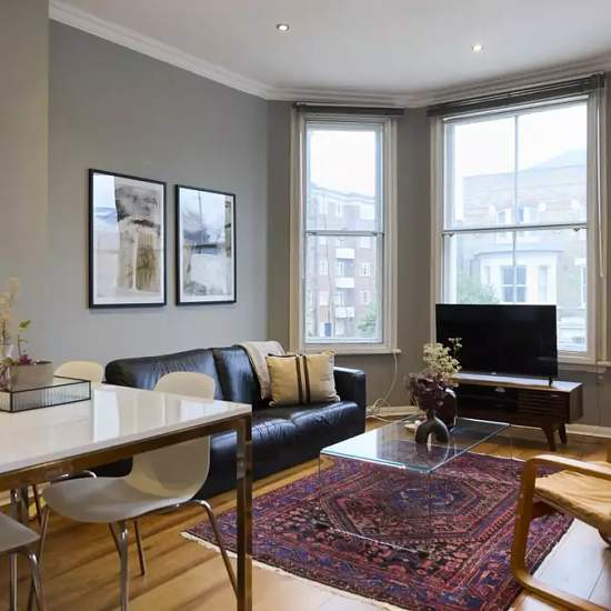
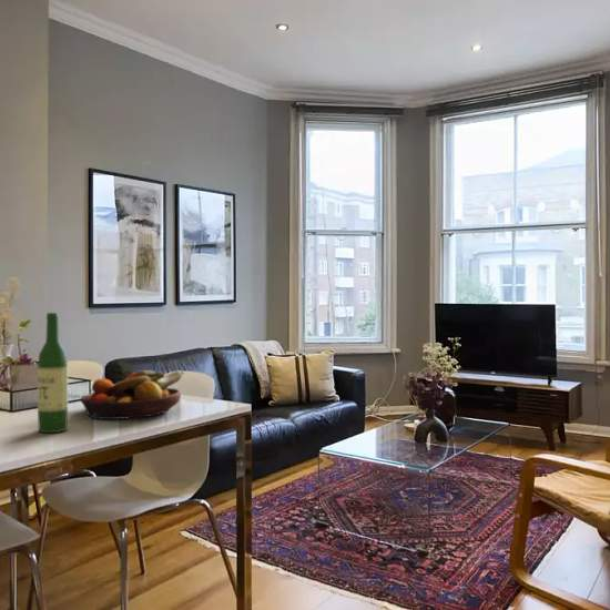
+ fruit bowl (132, 389)
+ wine bottle (52, 370)
